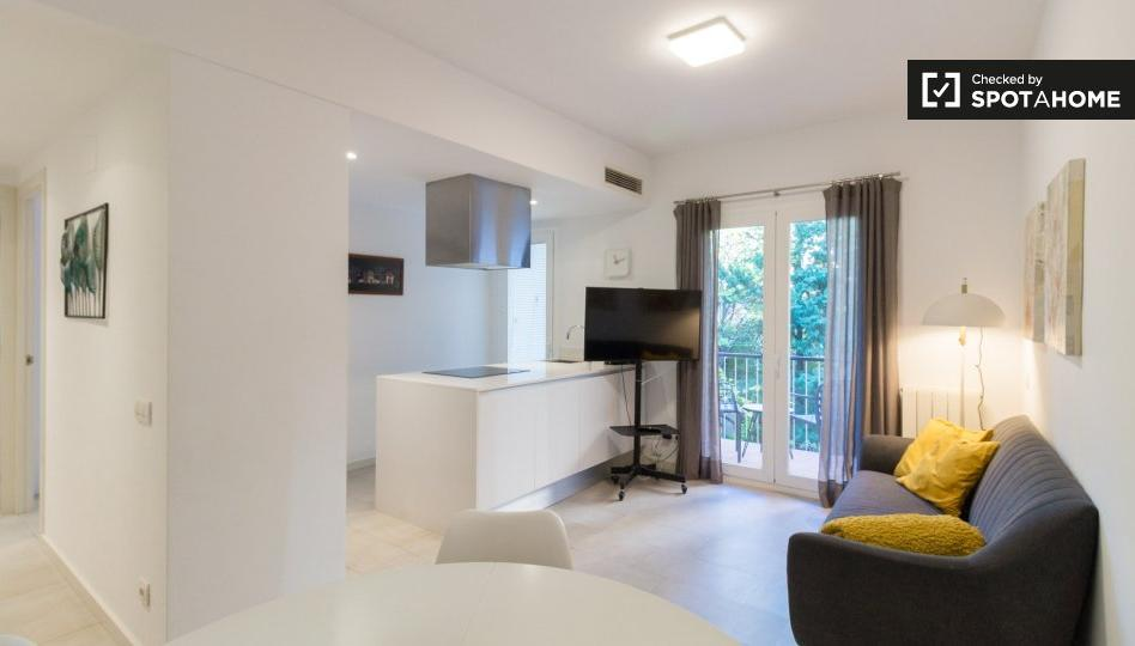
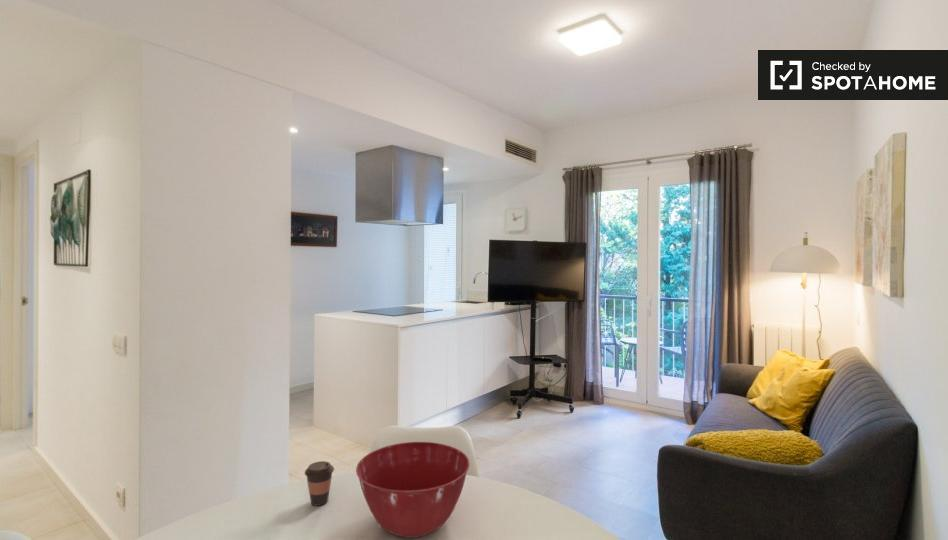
+ coffee cup (319, 483)
+ mixing bowl (413, 492)
